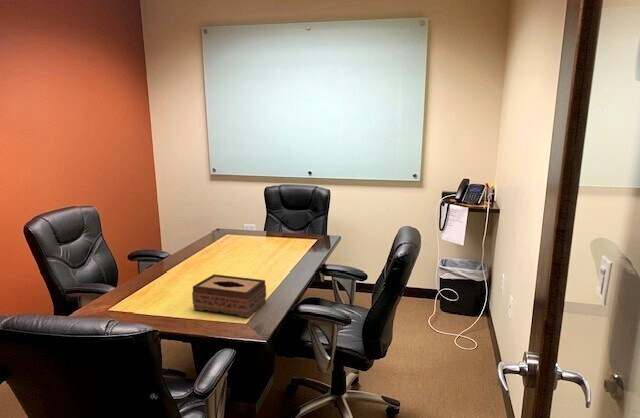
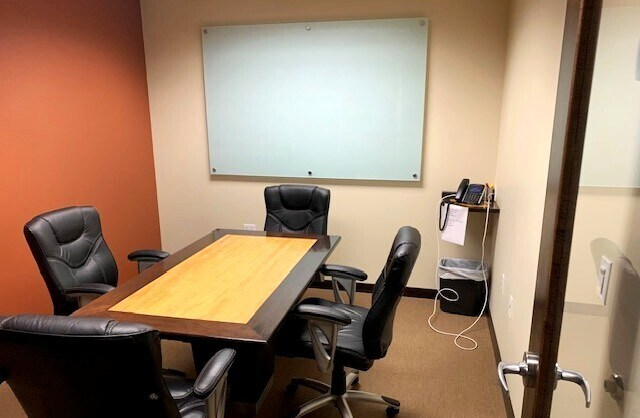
- tissue box (230, 294)
